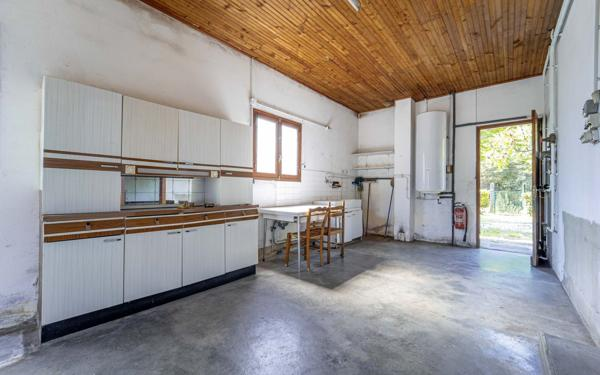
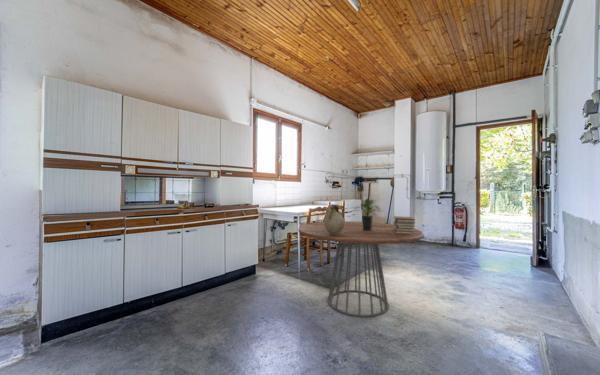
+ potted plant (367, 213)
+ book stack (403, 224)
+ dining table (358, 265)
+ ceramic jug (334, 219)
